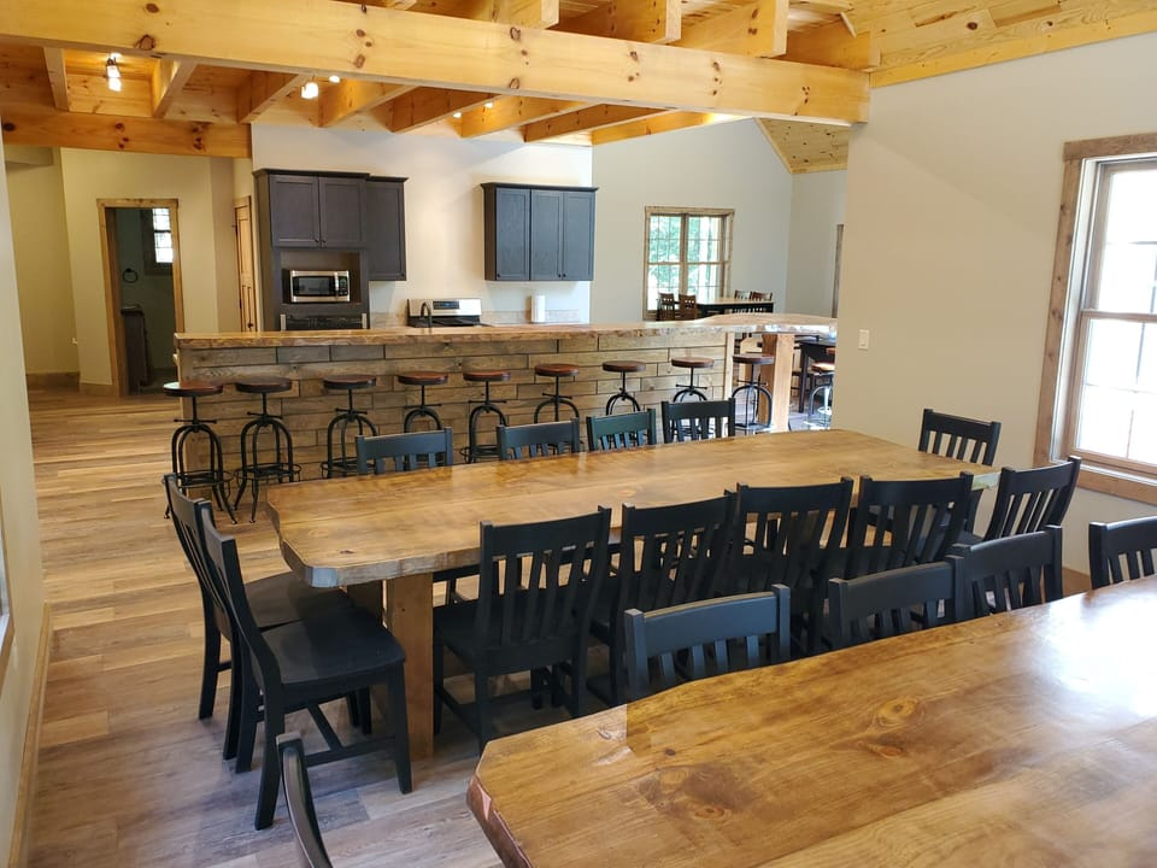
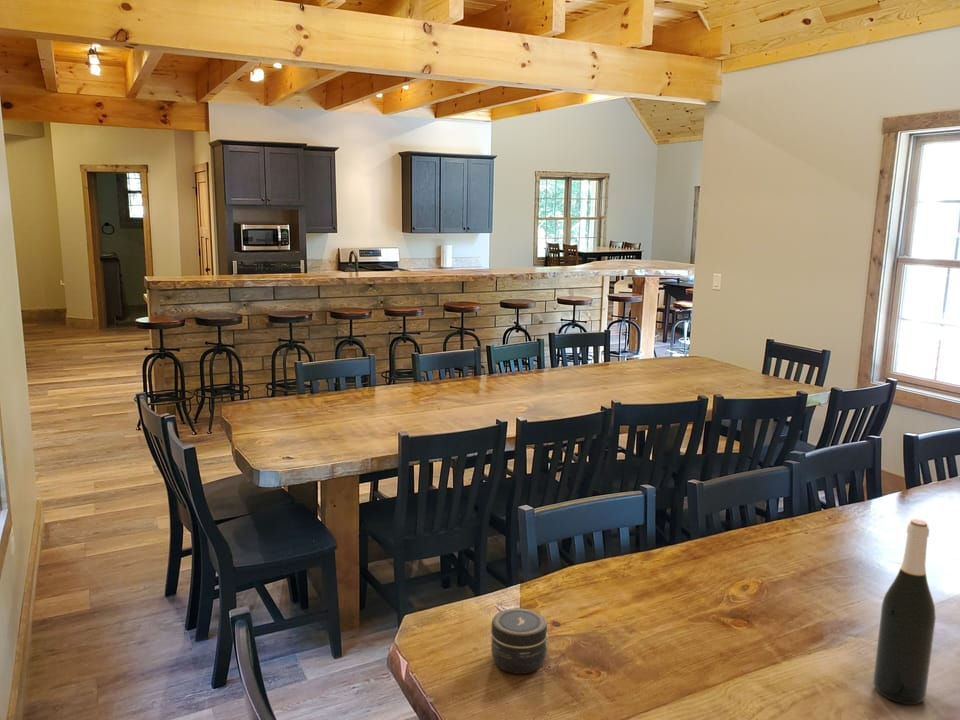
+ jar (518, 640)
+ wine bottle (908, 608)
